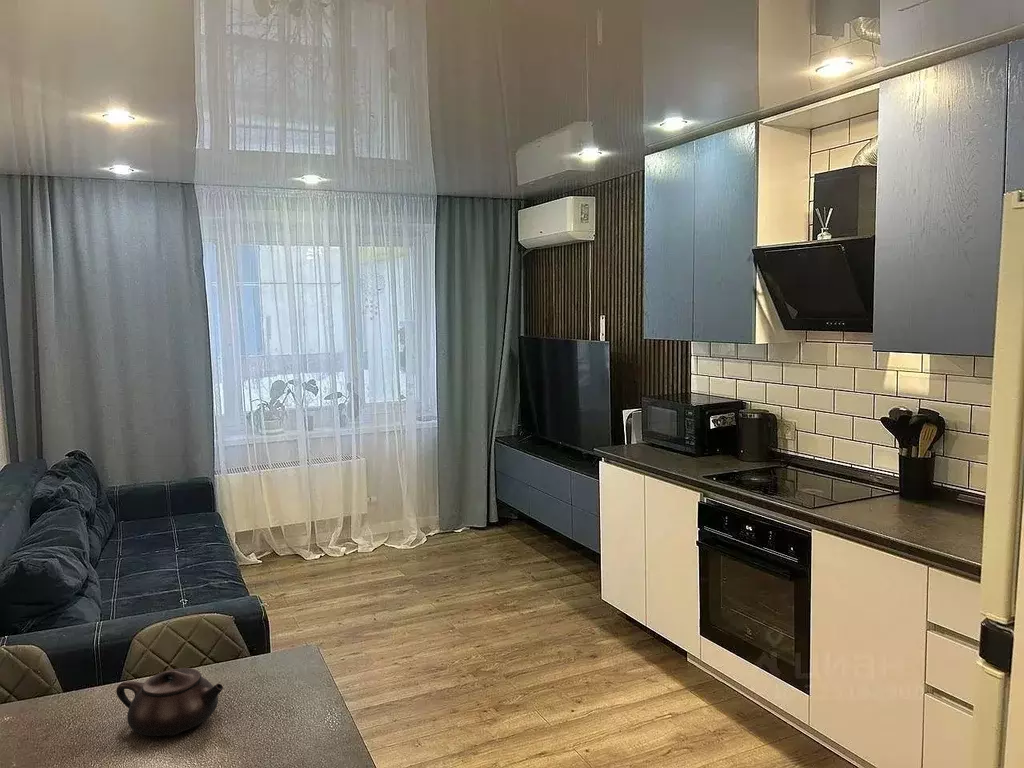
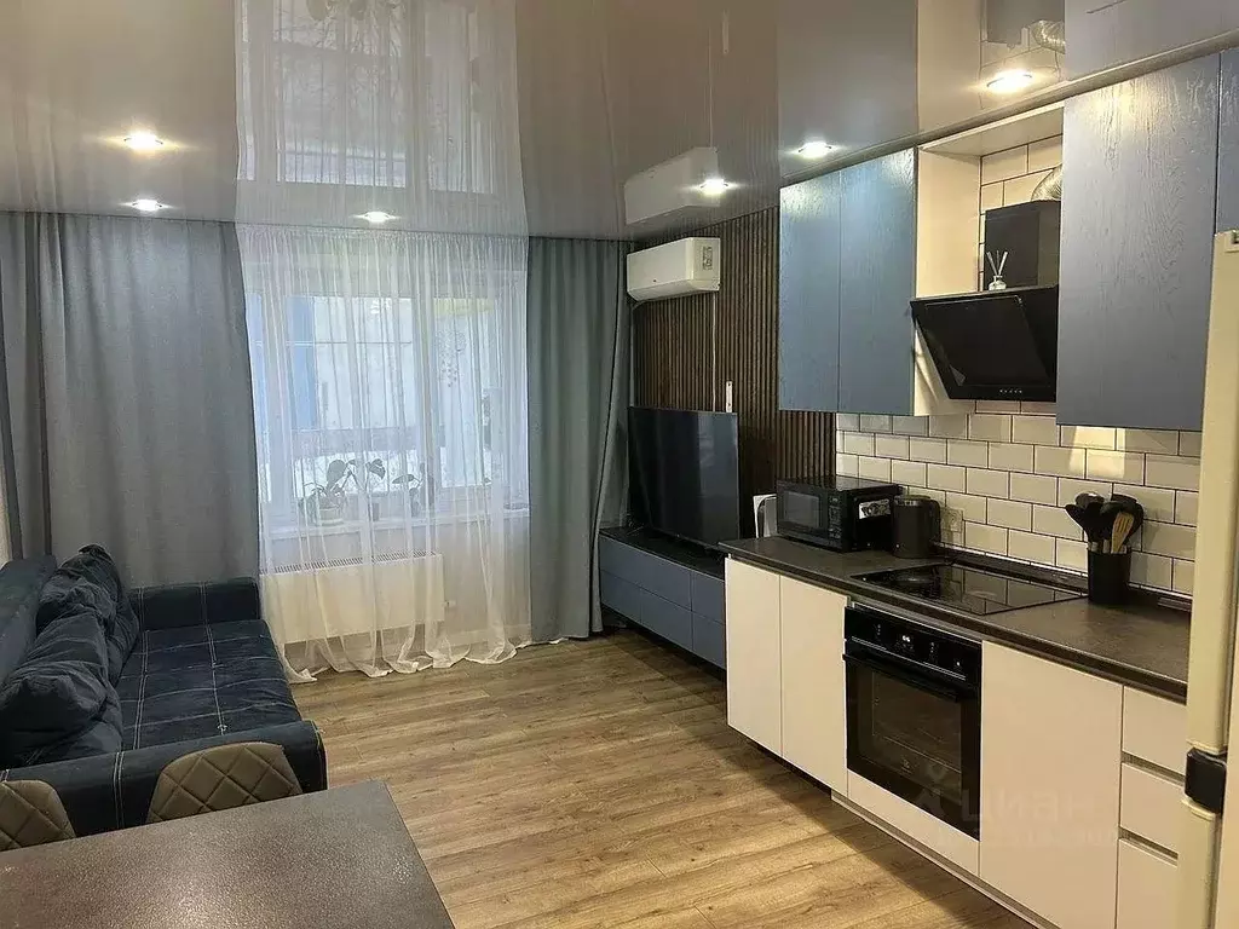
- teapot (172, 695)
